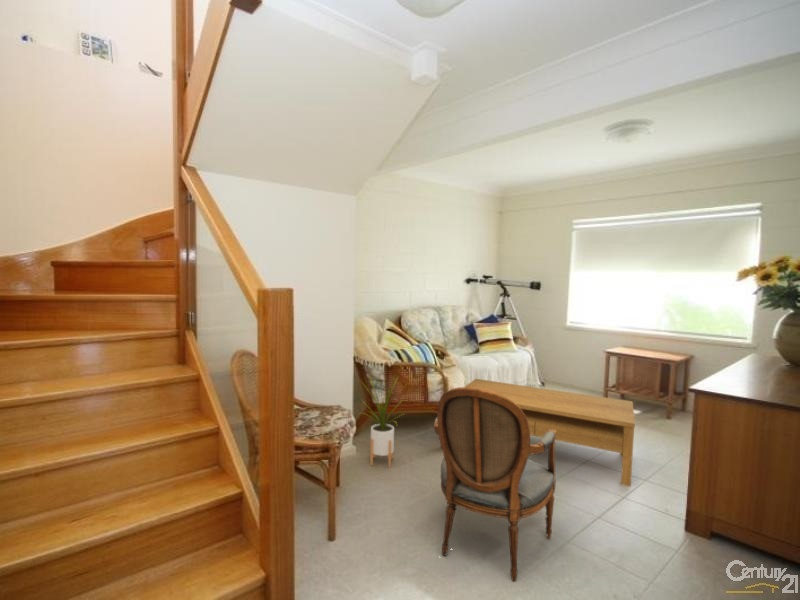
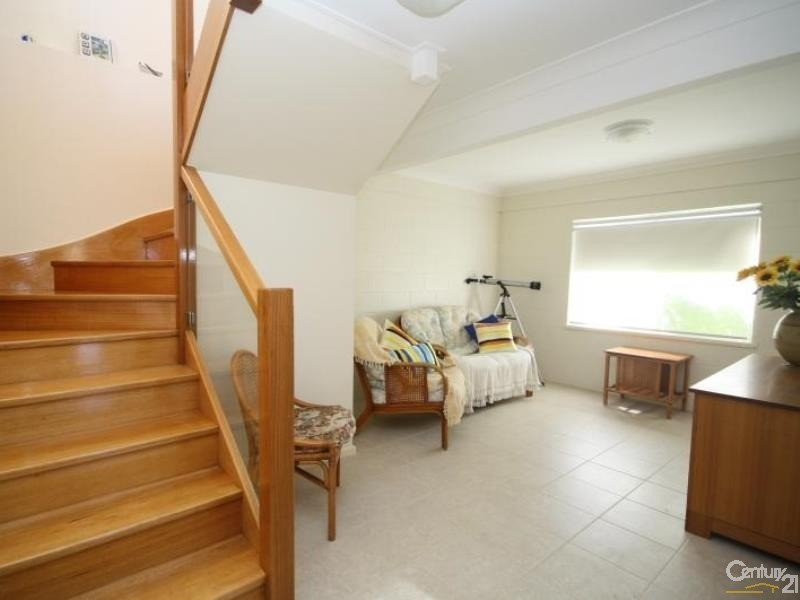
- coffee table (540, 424)
- house plant (382, 416)
- armchair (489, 461)
